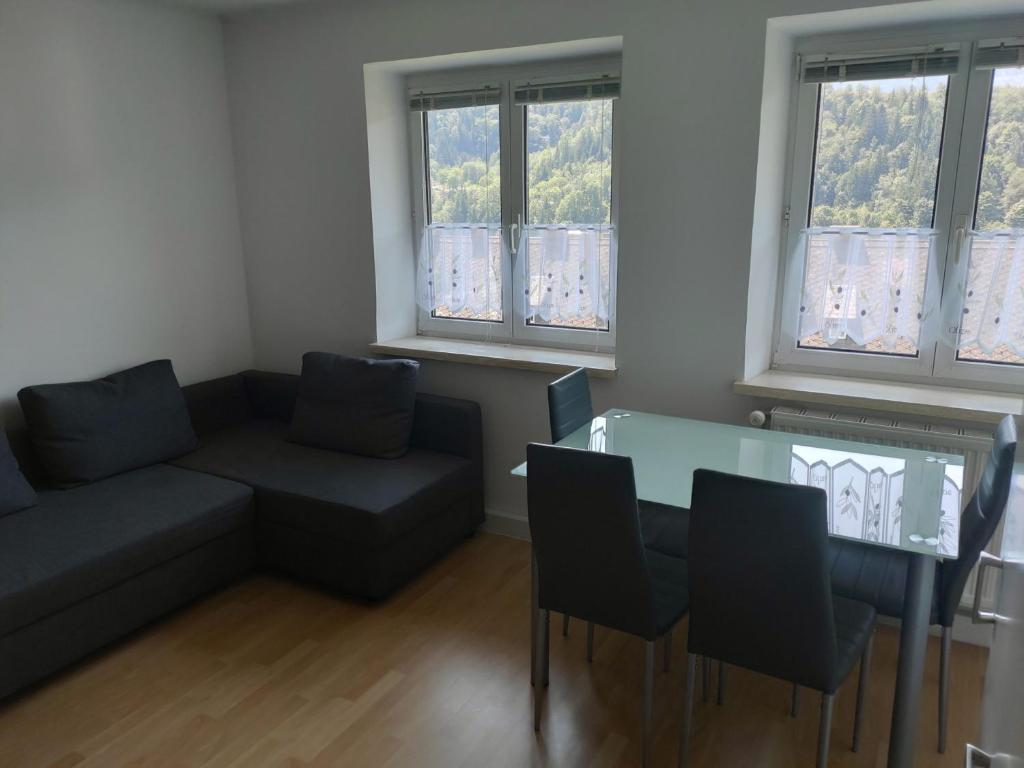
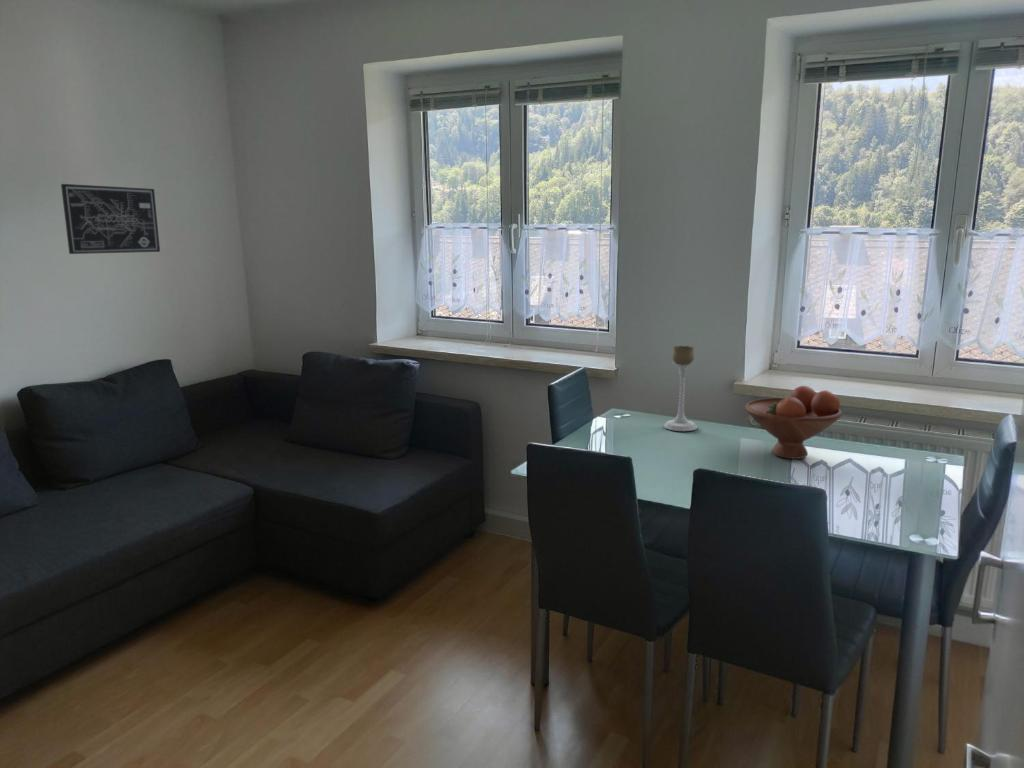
+ wall art (113, 219)
+ candle holder (682, 387)
+ fruit bowl (791, 422)
